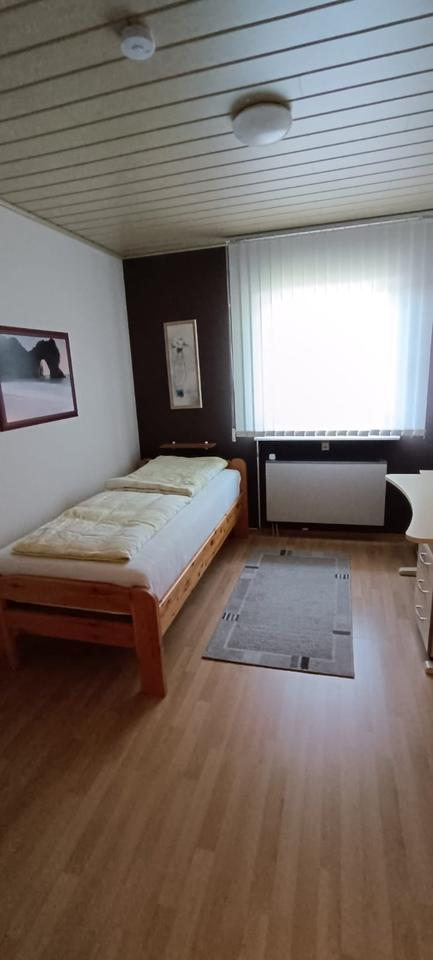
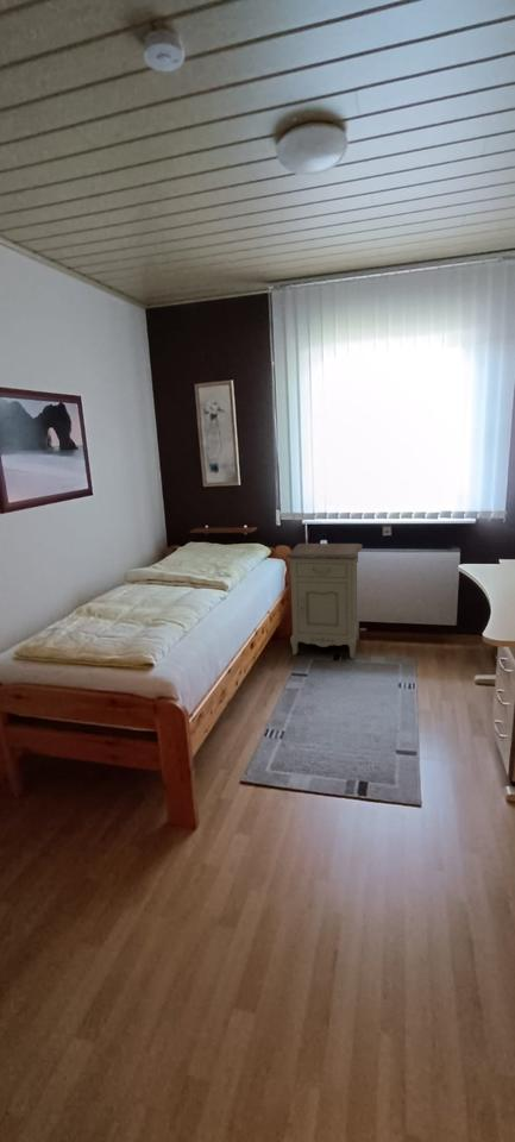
+ nightstand (325, 600)
